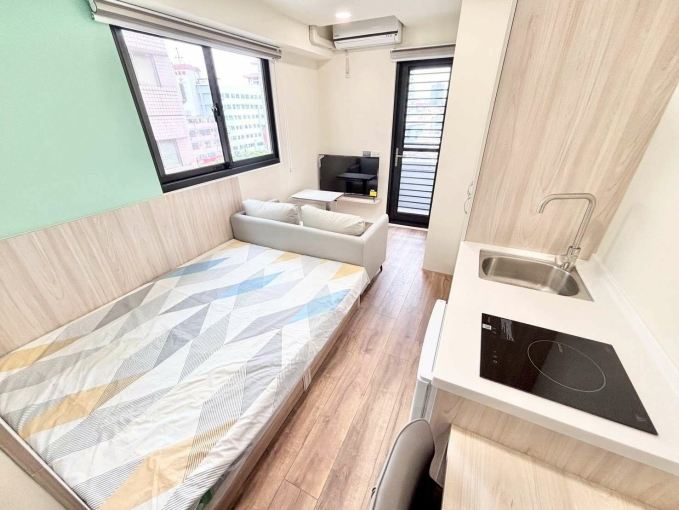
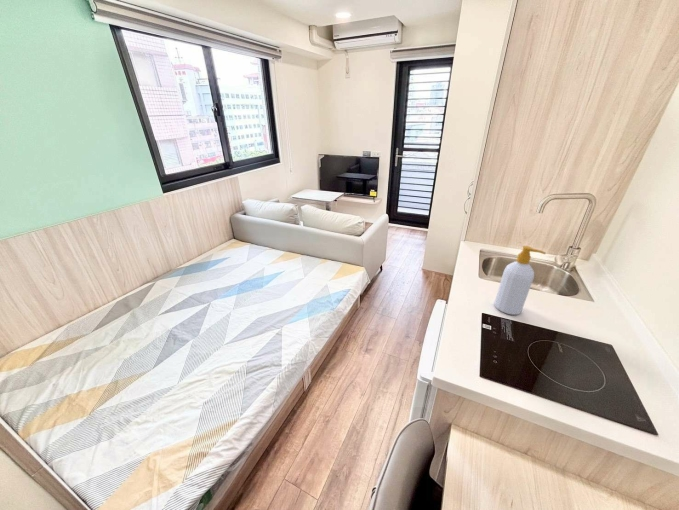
+ soap bottle (518, 279)
